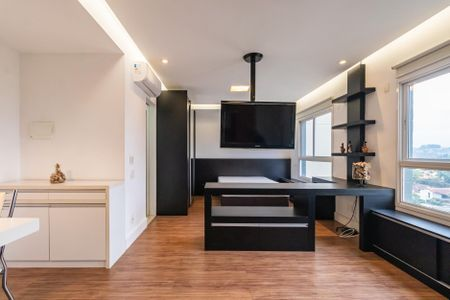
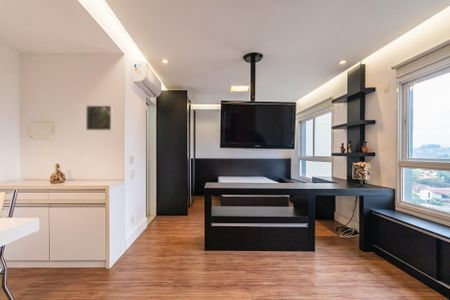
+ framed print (99, 118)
